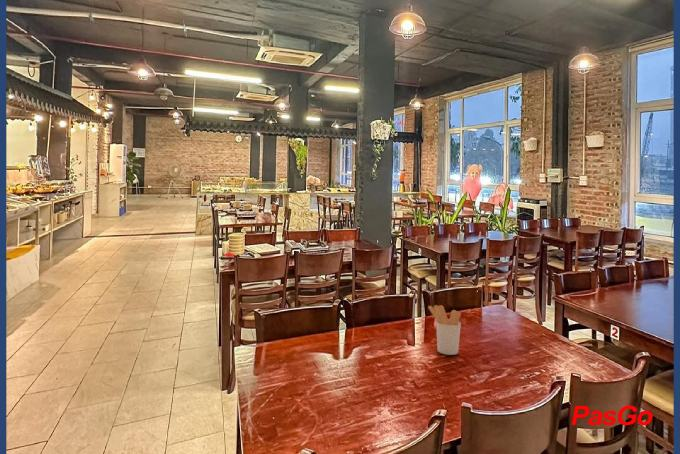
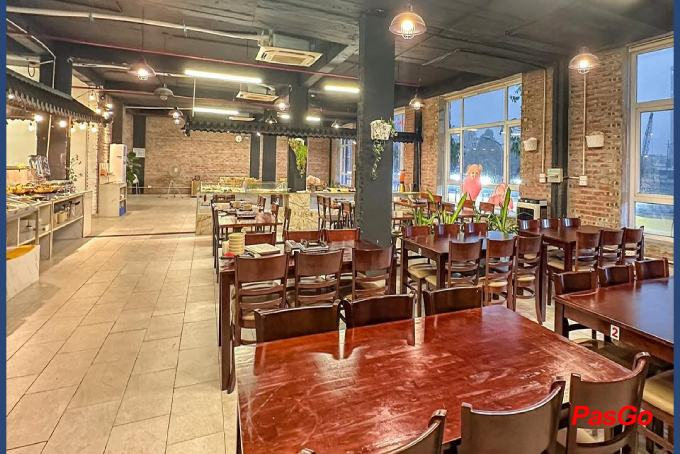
- utensil holder (444, 328)
